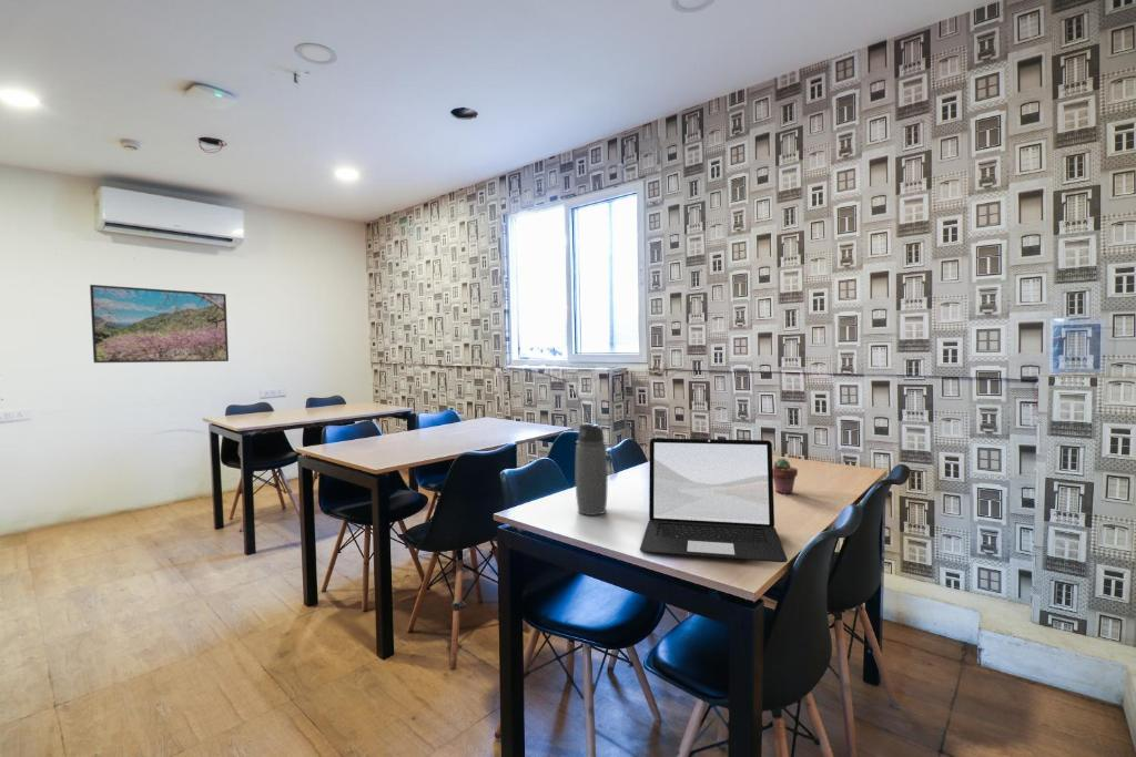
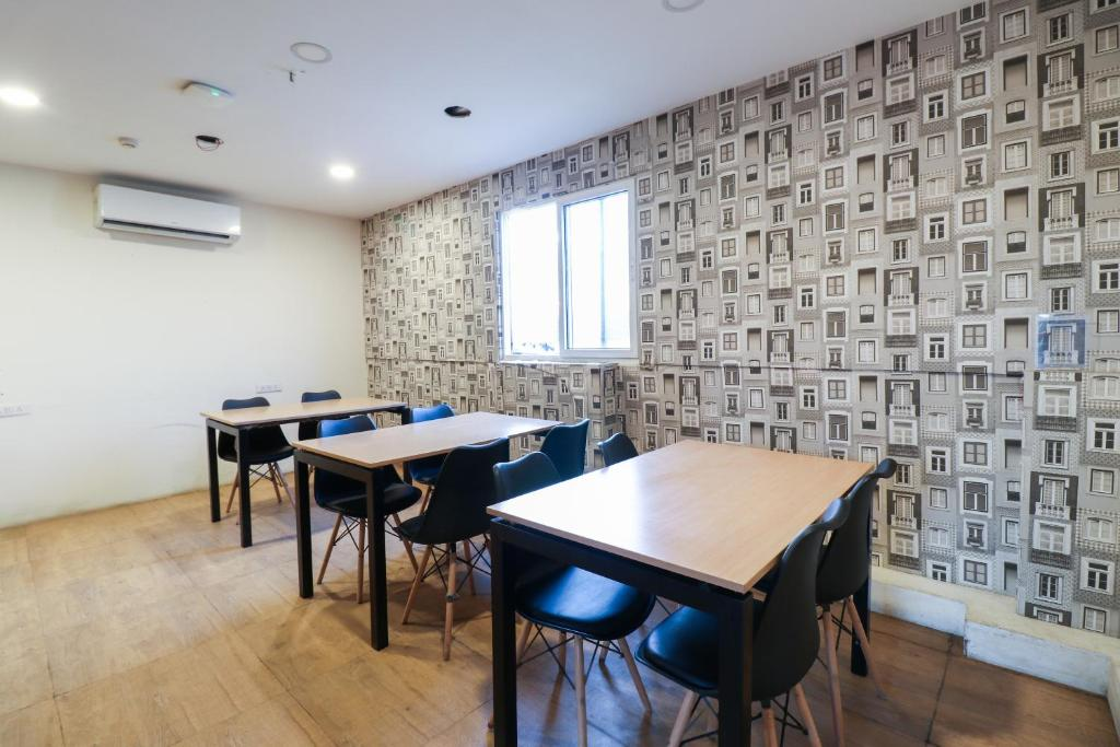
- water bottle (591, 467)
- potted succulent (783, 474)
- laptop (710, 492)
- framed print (164, 326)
